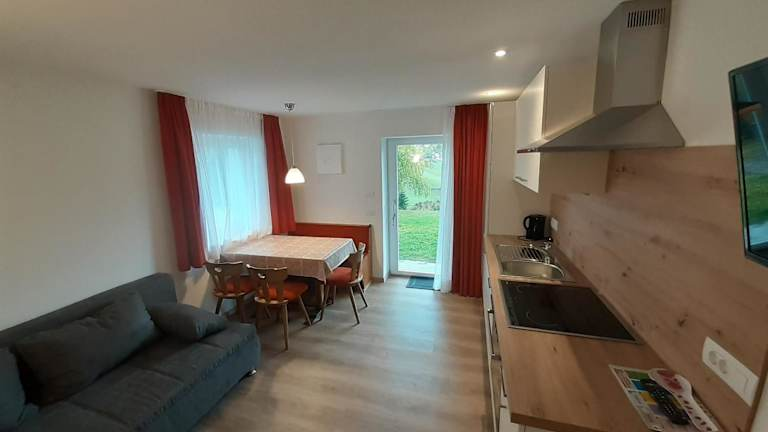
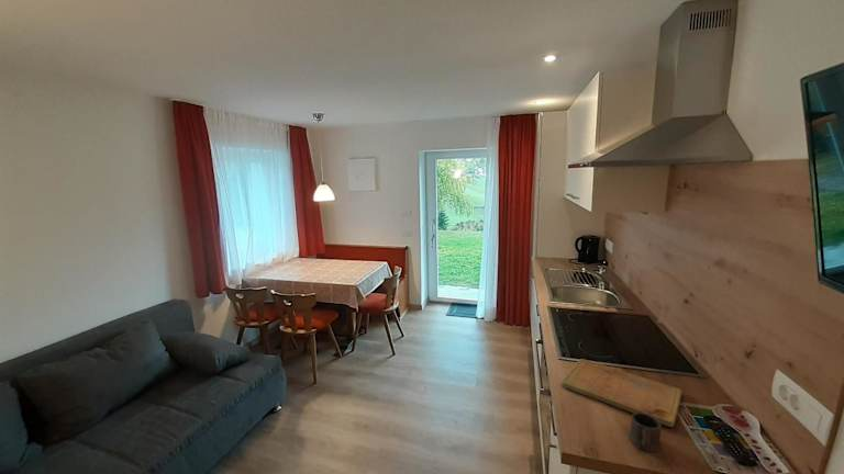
+ cutting board (619, 387)
+ mug (645, 432)
